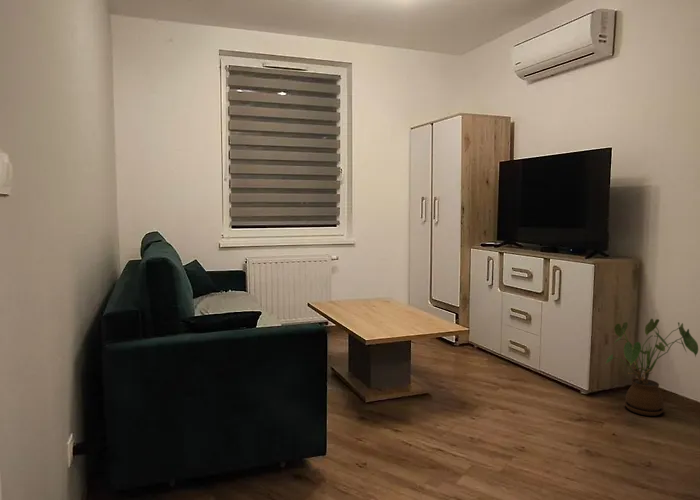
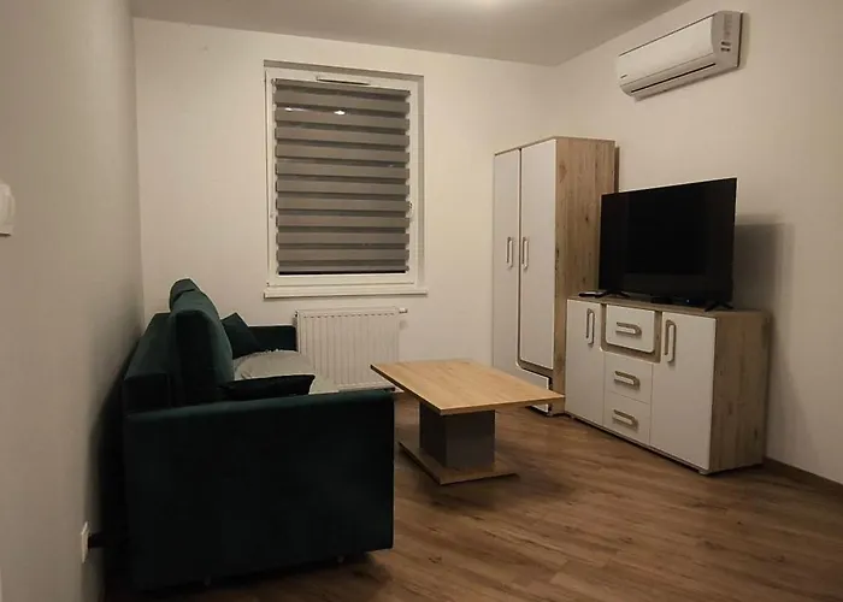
- house plant (647, 367)
